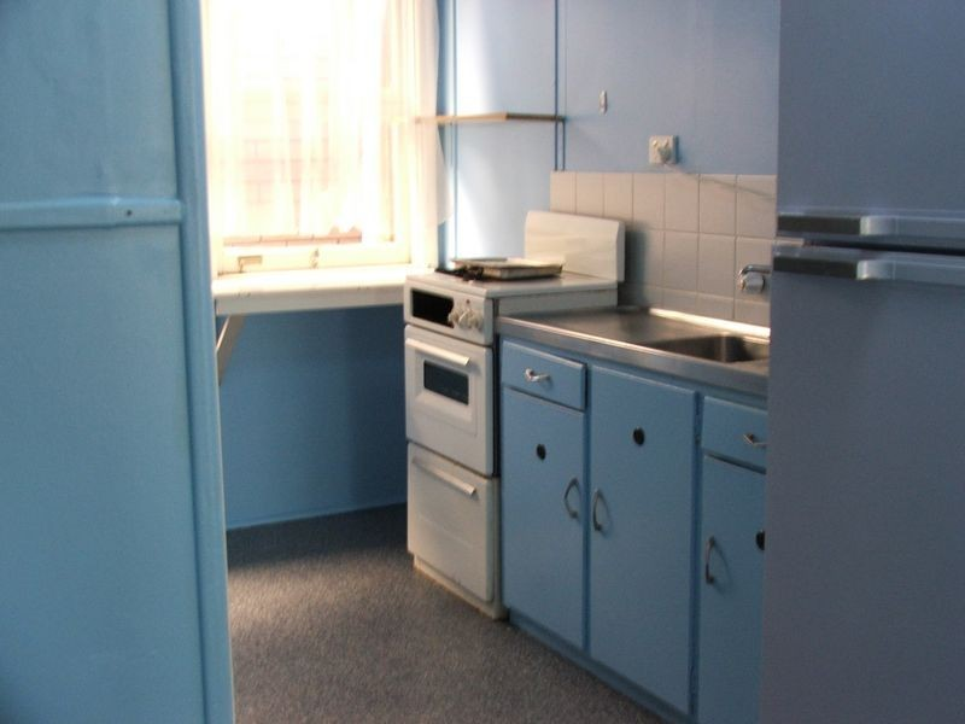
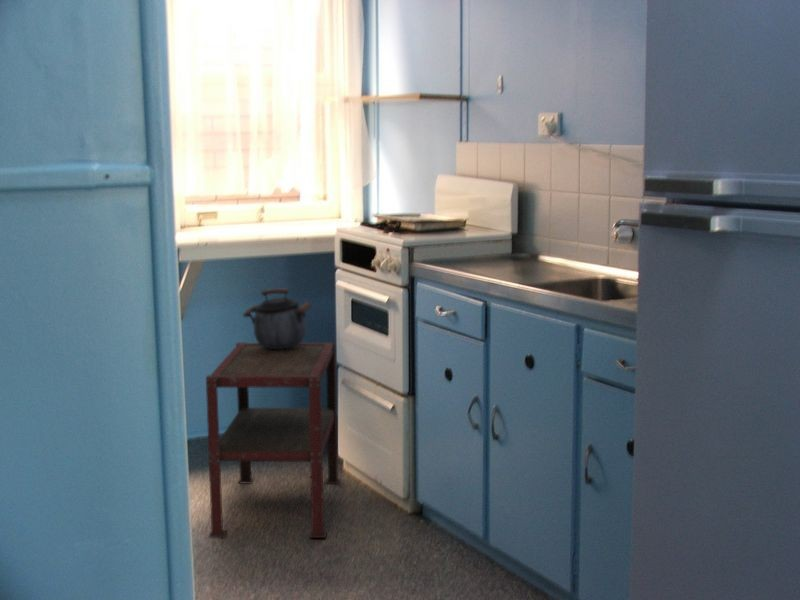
+ side table (277, 433)
+ kettle (278, 317)
